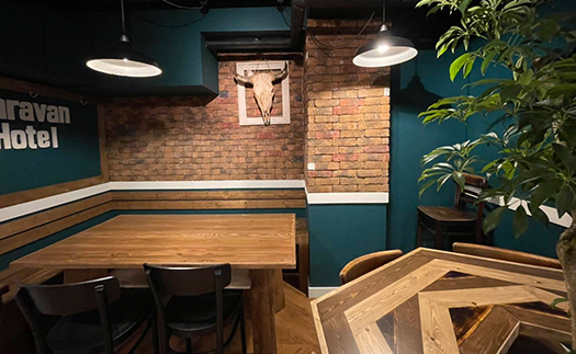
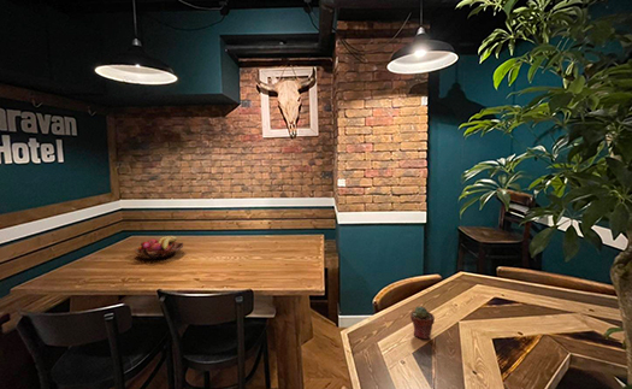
+ fruit basket (160, 247)
+ potted succulent (421, 320)
